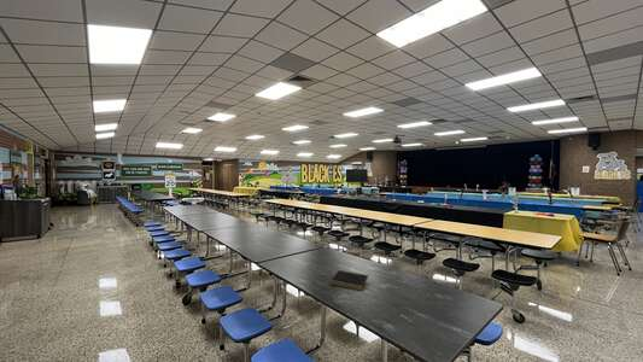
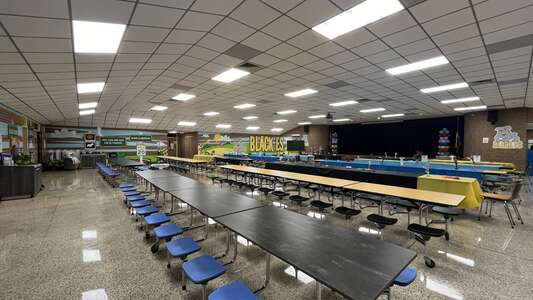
- notepad (349, 279)
